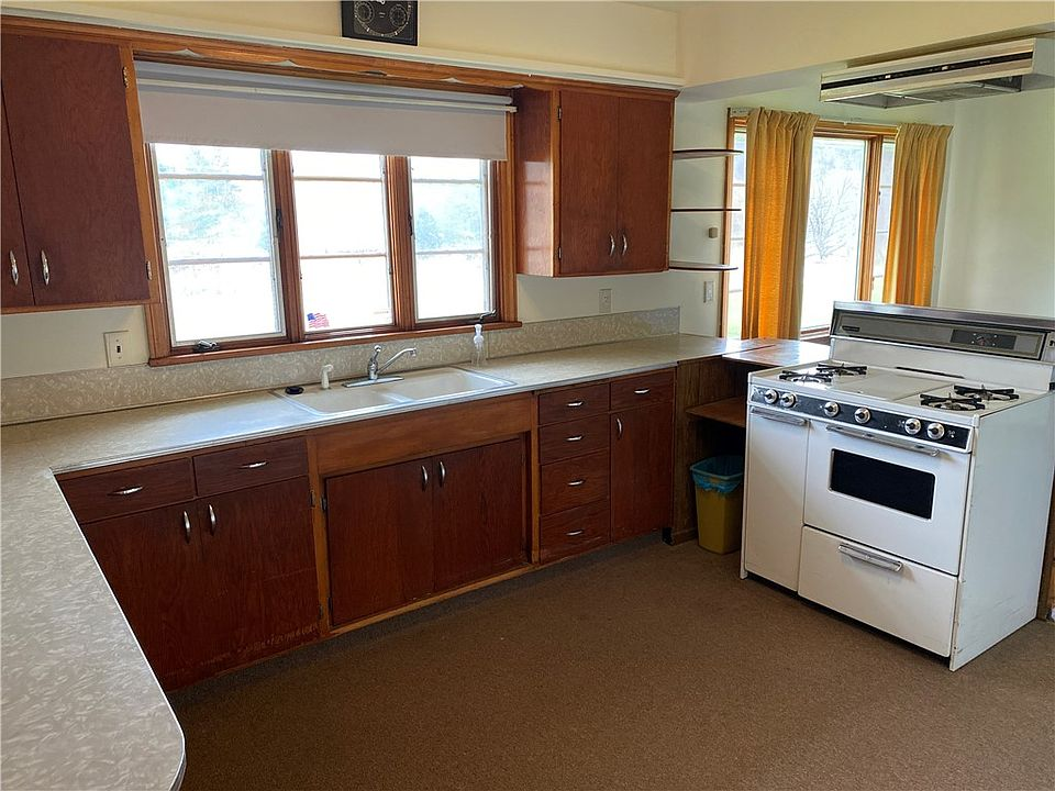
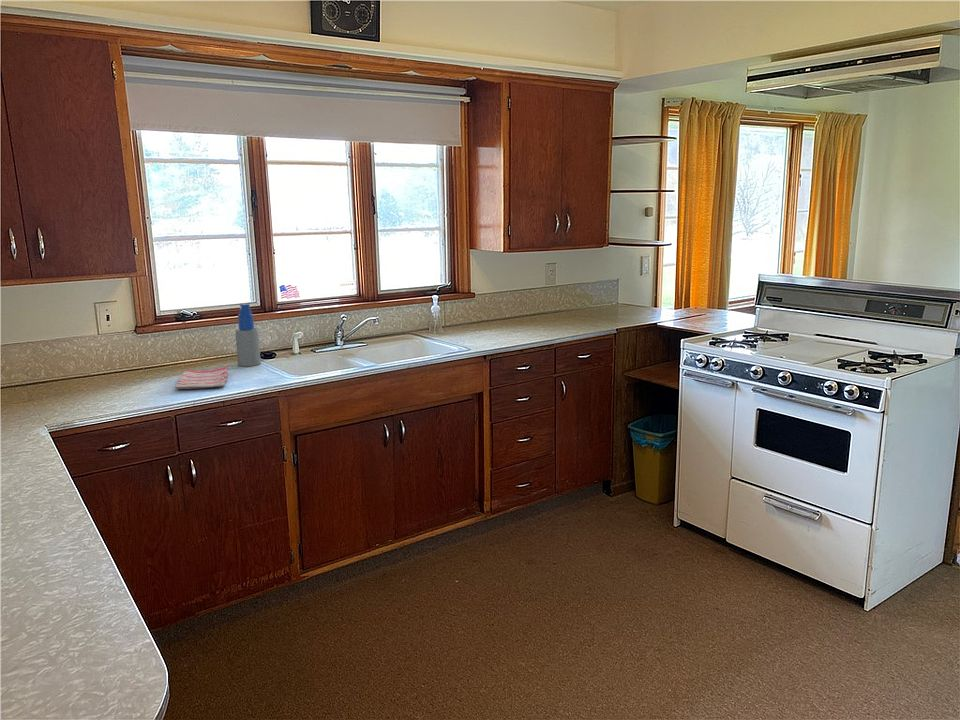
+ spray bottle (247, 334)
+ dish towel (203, 377)
